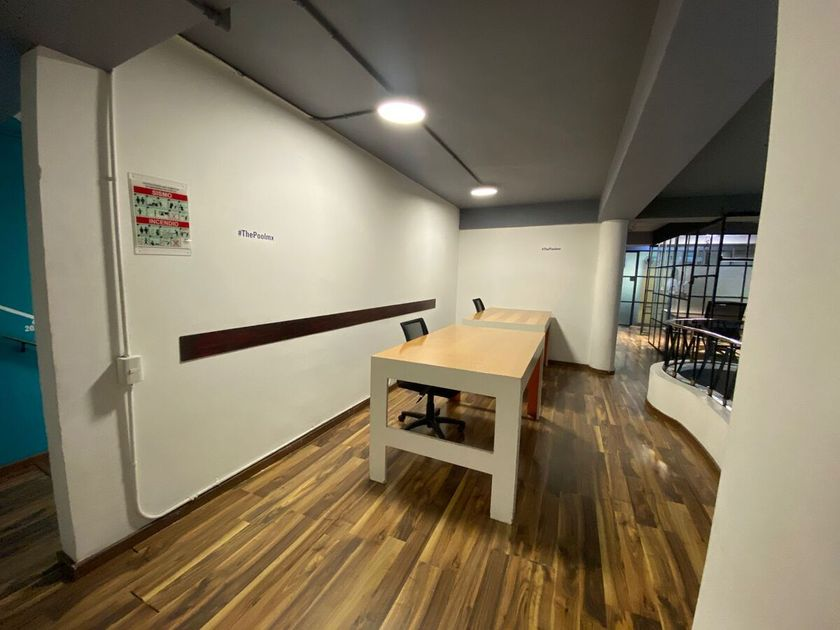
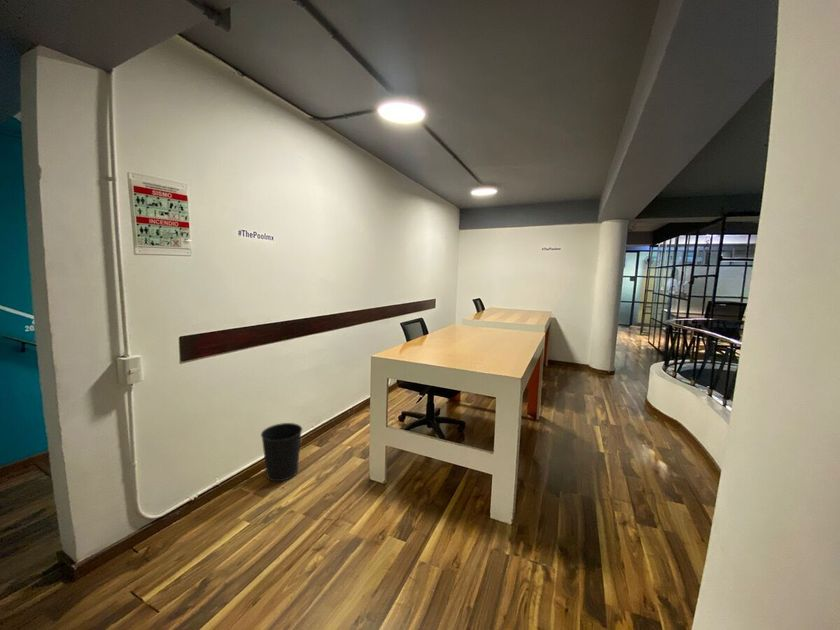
+ wastebasket (282, 452)
